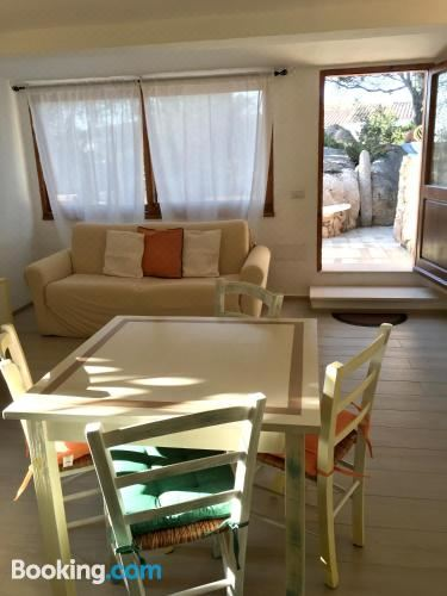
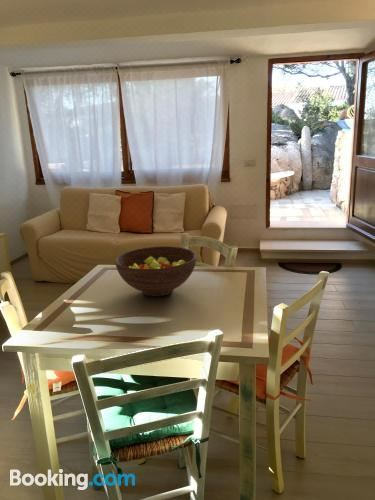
+ fruit bowl (157, 274)
